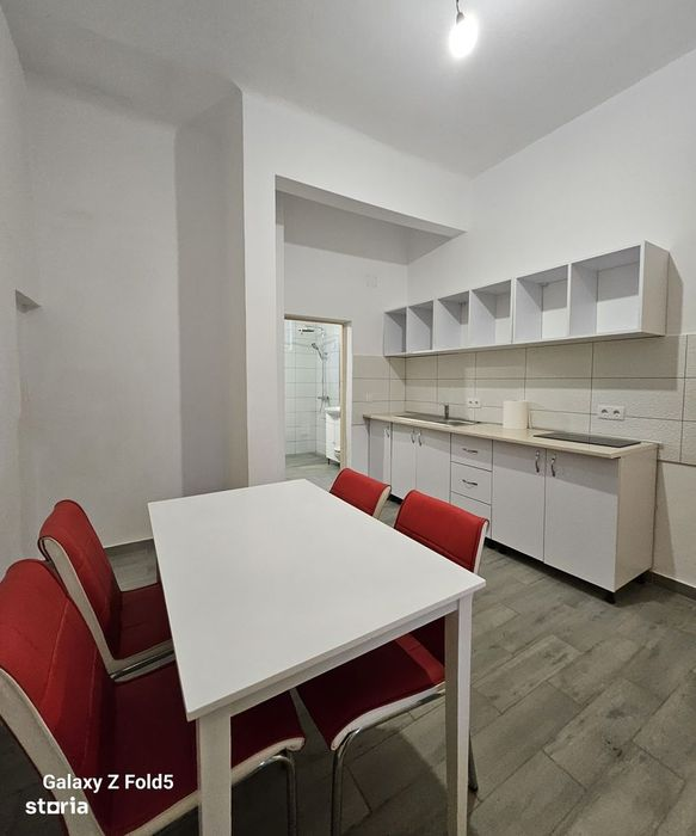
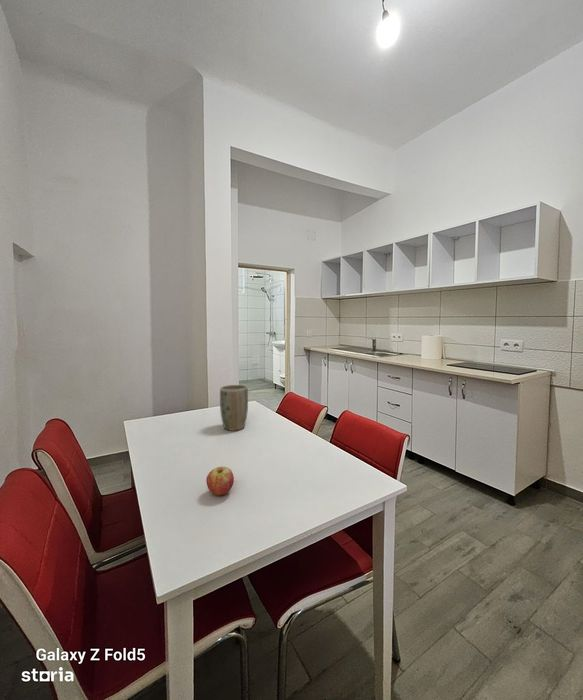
+ plant pot (234, 407)
+ fruit (220, 480)
